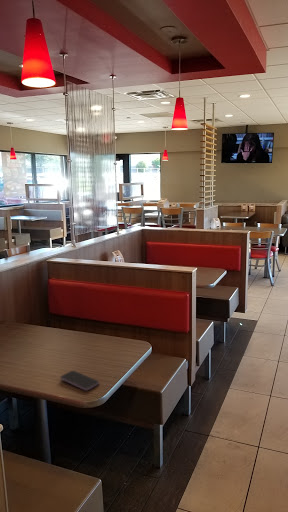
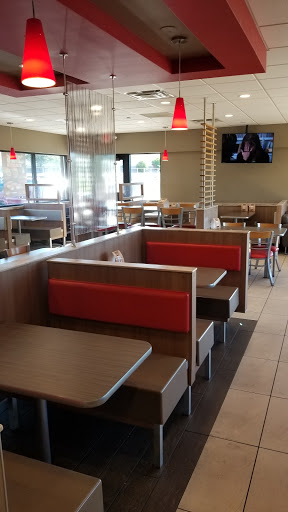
- smartphone (79, 380)
